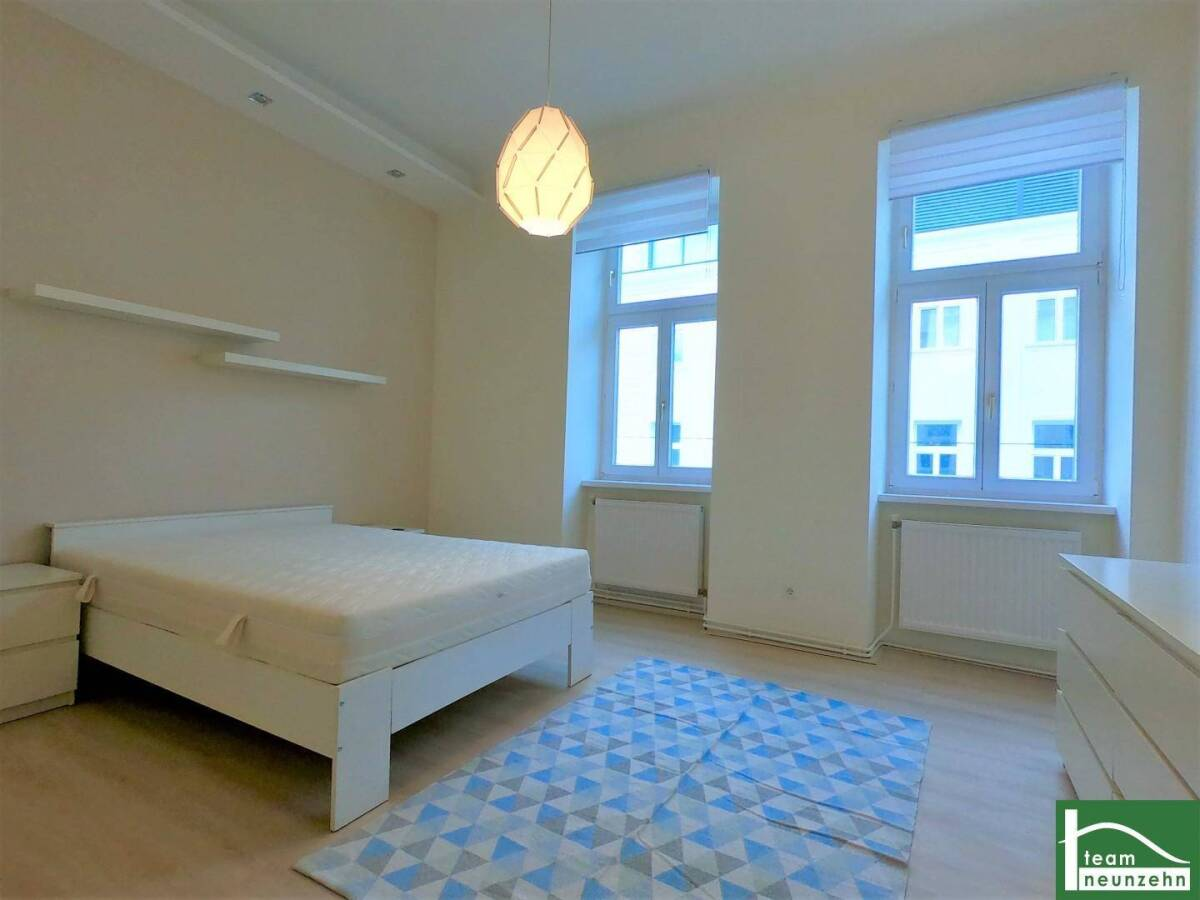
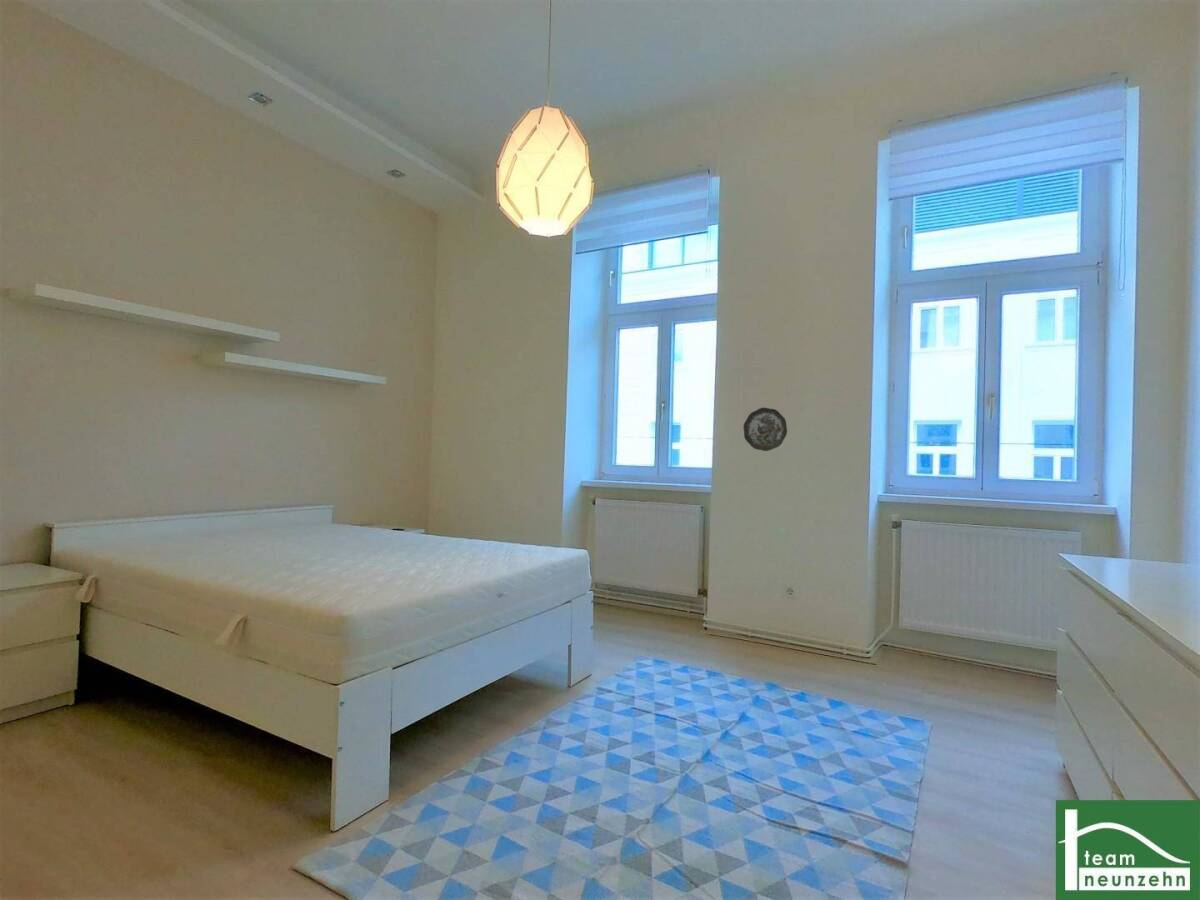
+ decorative plate (765, 429)
